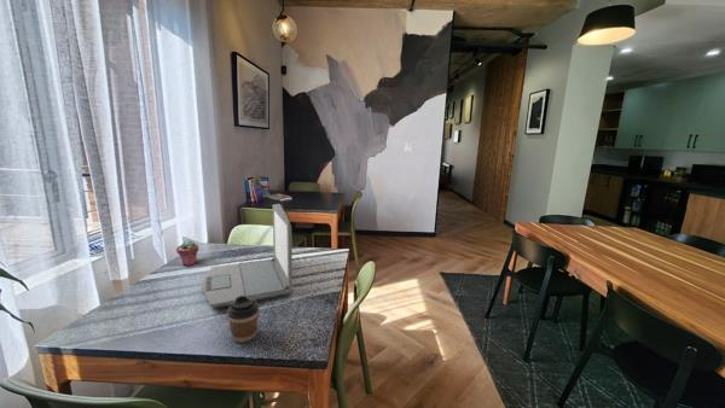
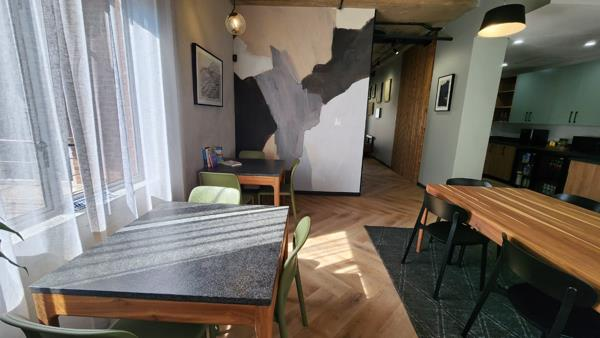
- potted succulent (187, 251)
- laptop (246, 262)
- coffee cup (243, 317)
